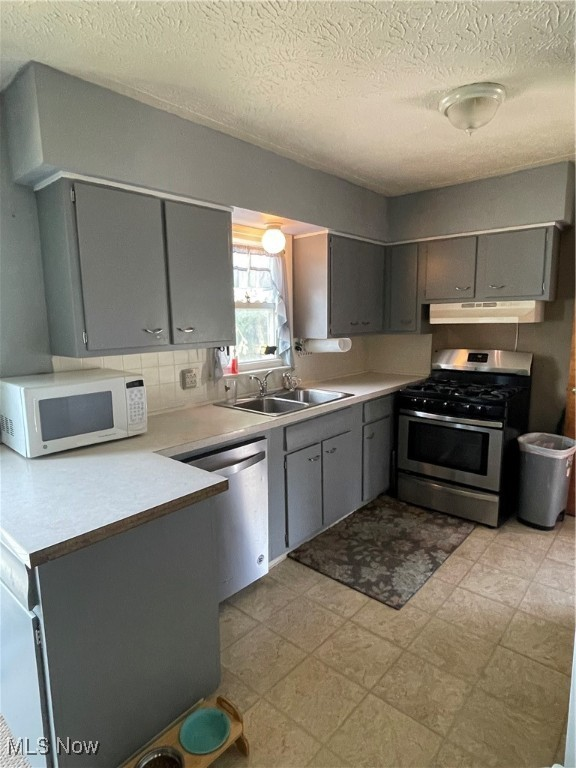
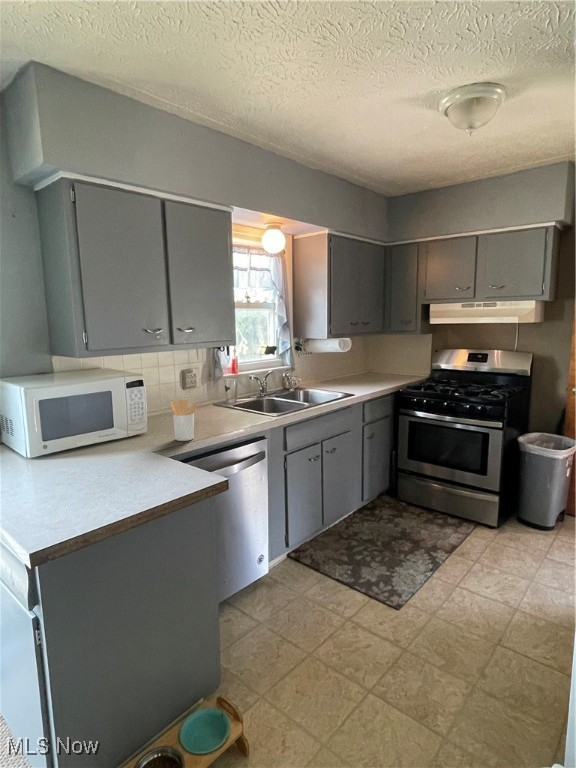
+ utensil holder (182, 418)
